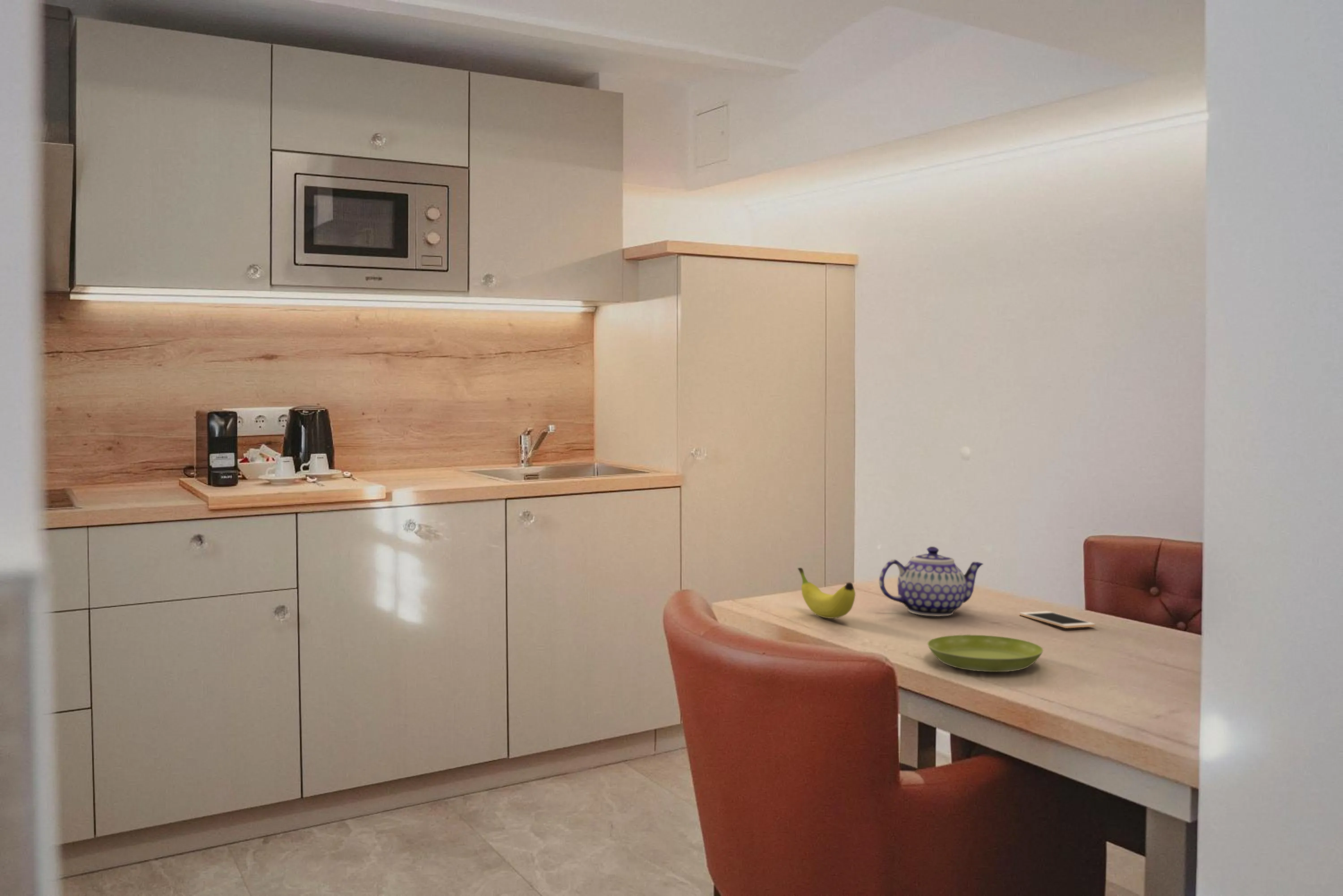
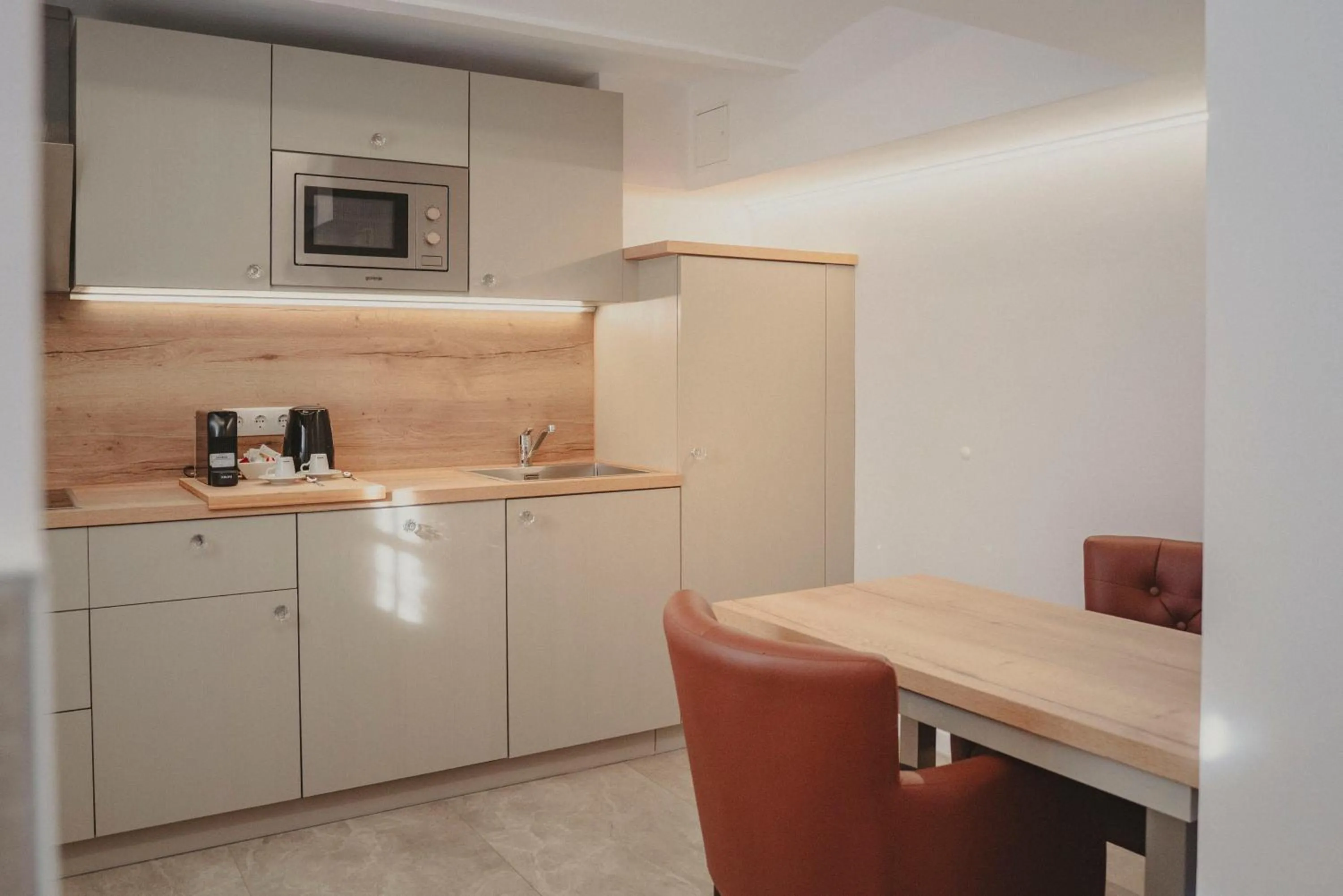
- fruit (827, 595)
- teapot (932, 579)
- cell phone (1056, 619)
- saucer (984, 654)
